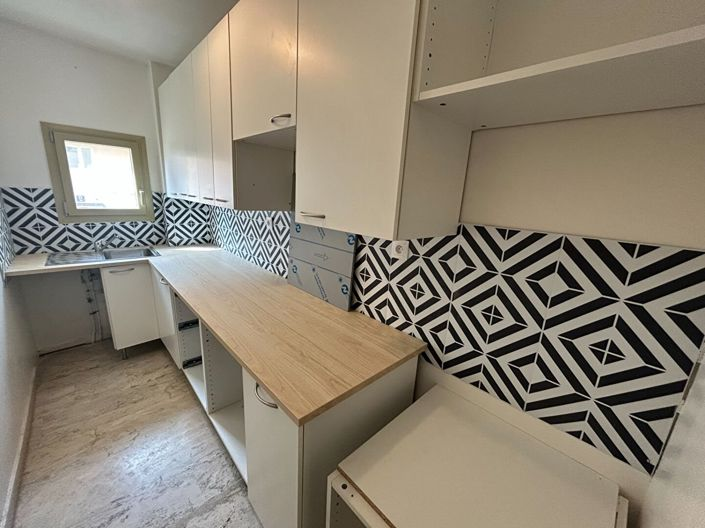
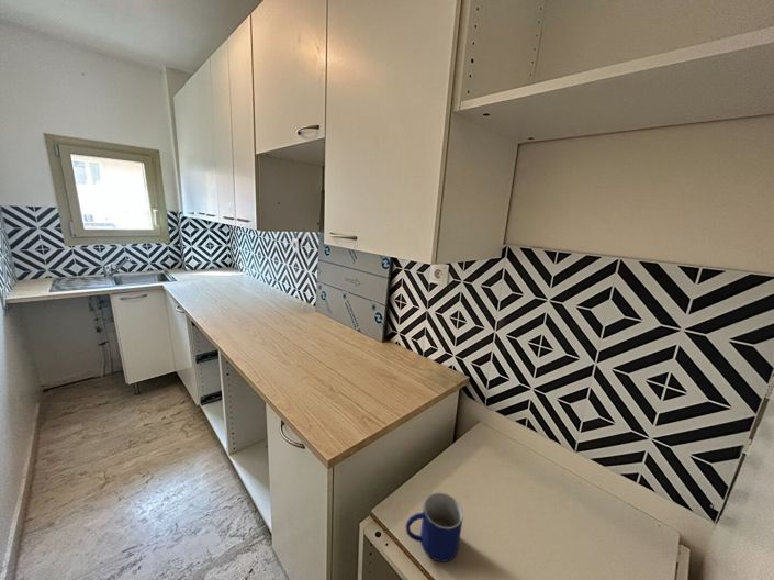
+ mug (433, 526)
